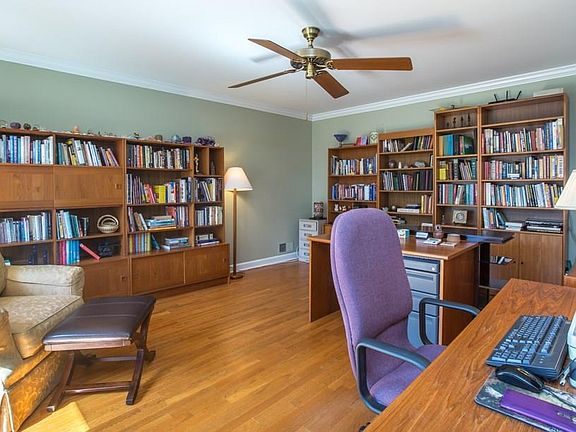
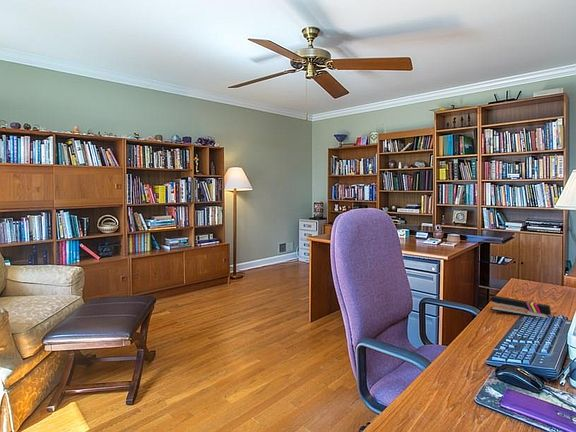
+ stapler (519, 306)
